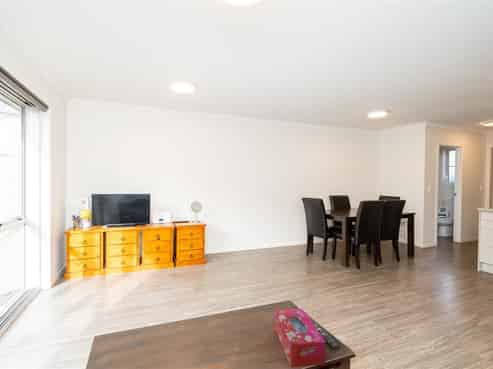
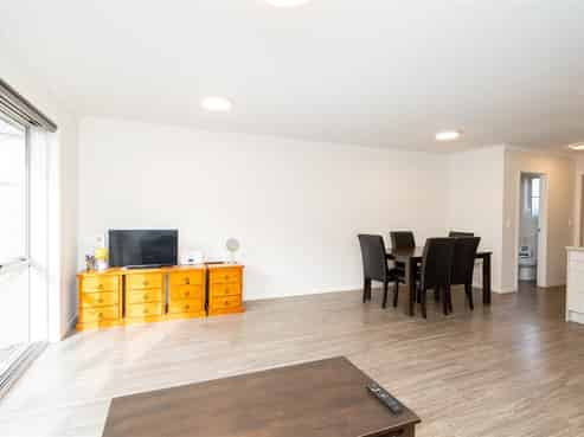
- tissue box (297, 334)
